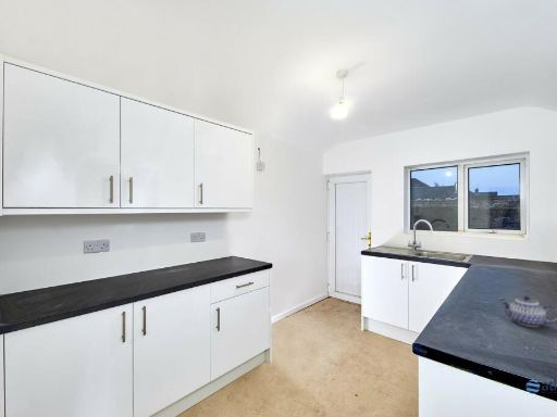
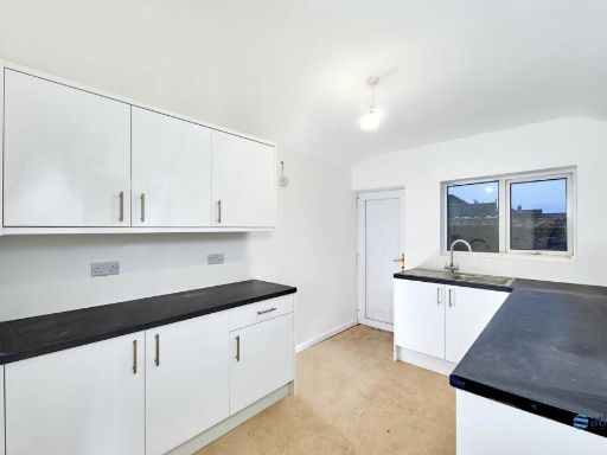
- teapot (527, 309)
